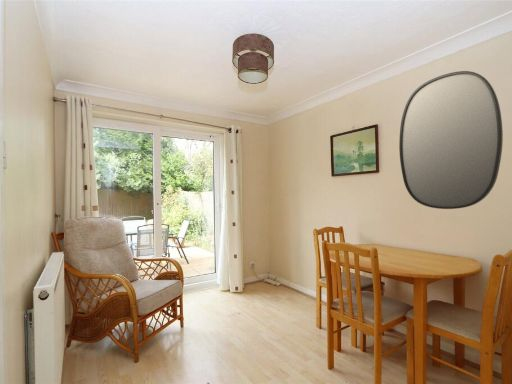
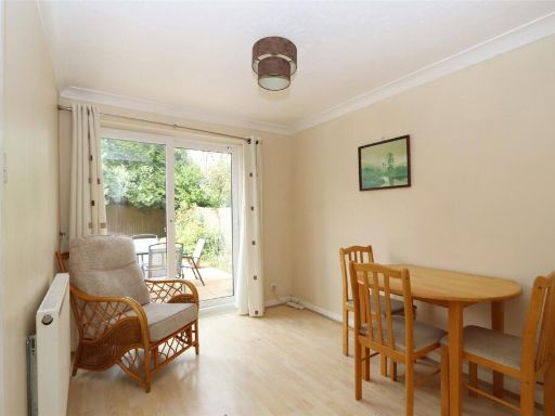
- home mirror (444, 142)
